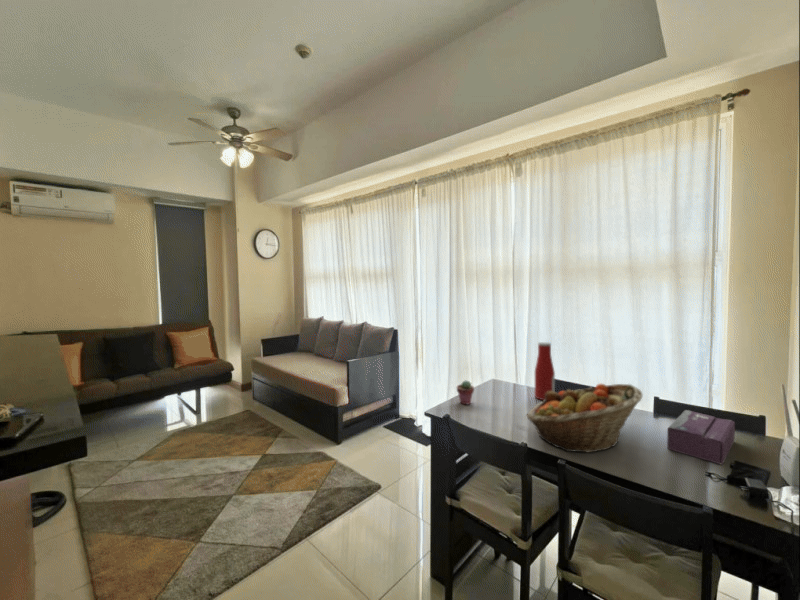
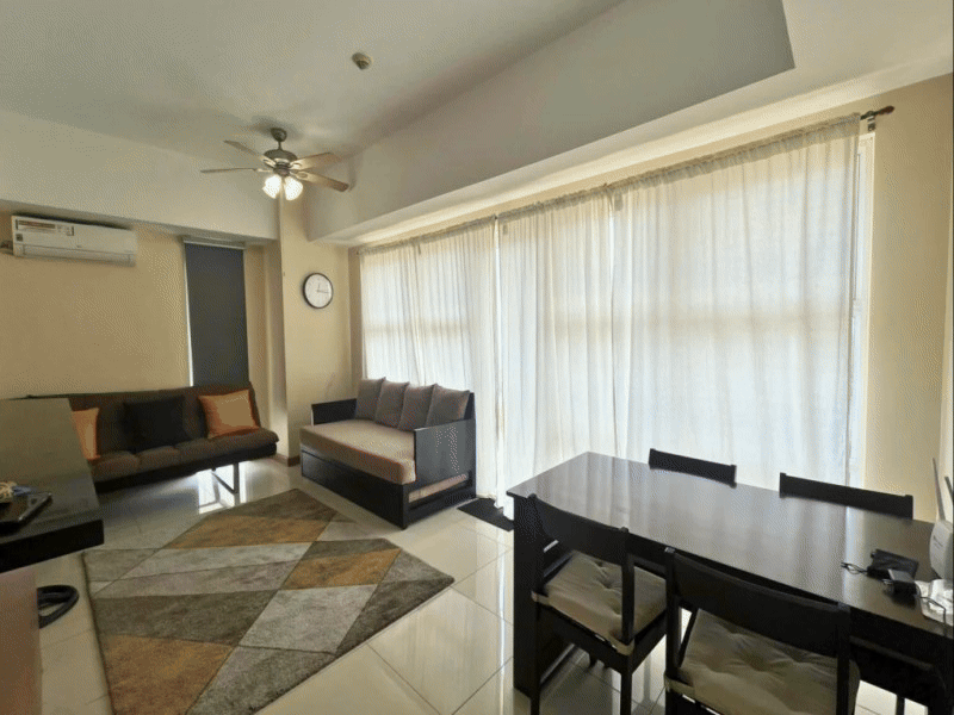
- tissue box (701, 434)
- bottle (544, 370)
- potted succulent (465, 391)
- fruit basket (582, 411)
